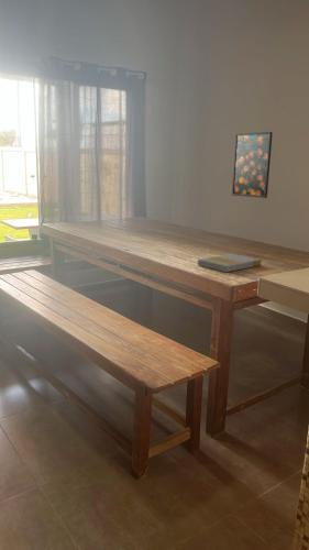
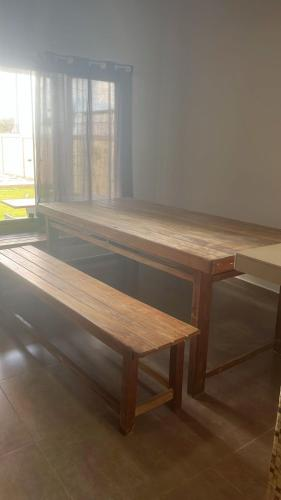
- book (229, 262)
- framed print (251, 165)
